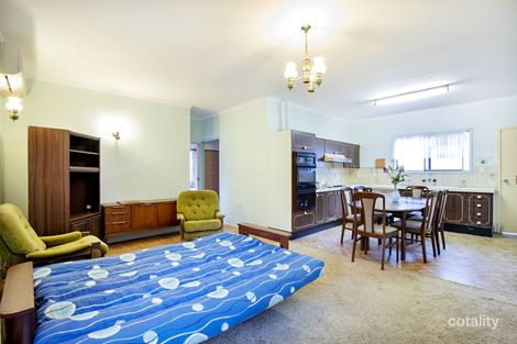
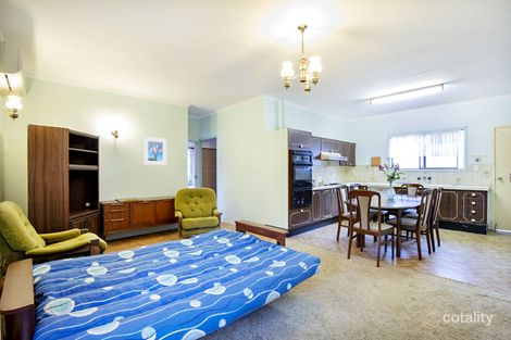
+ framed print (155, 151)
